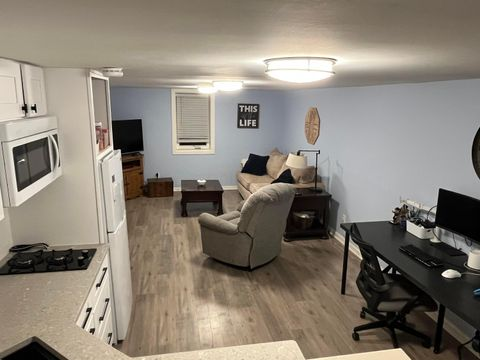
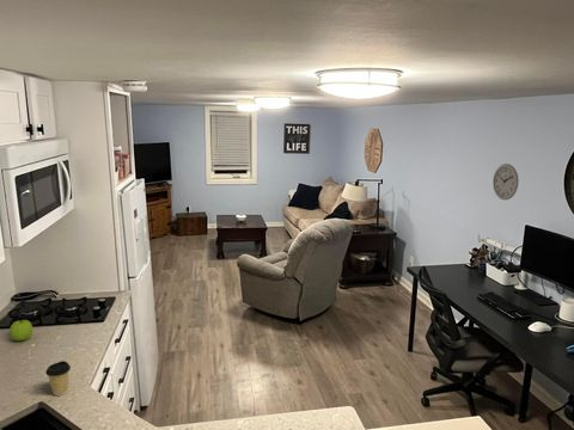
+ coffee cup (59, 379)
+ wall clock (503, 182)
+ apple (20, 330)
